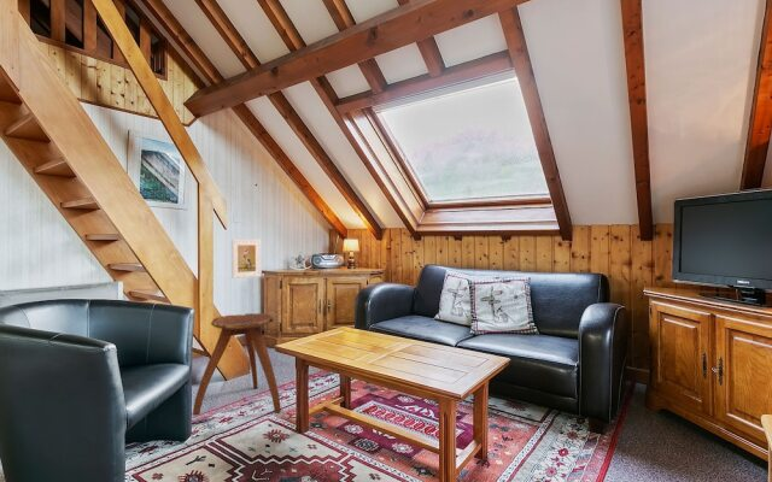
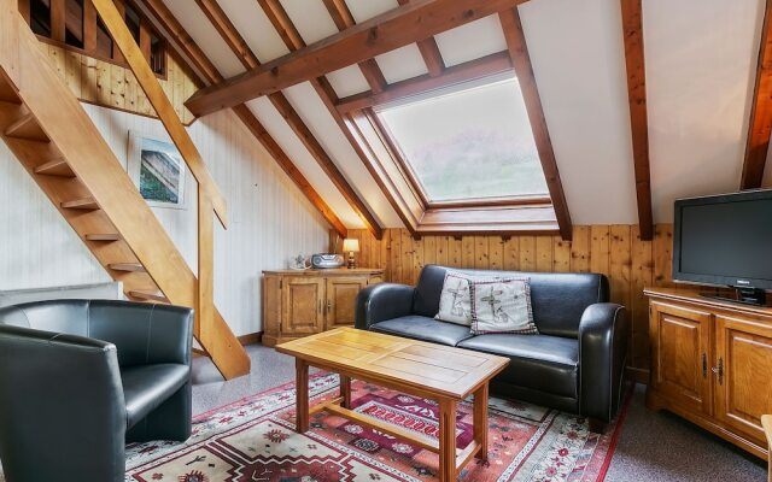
- stool (251, 358)
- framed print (246, 258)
